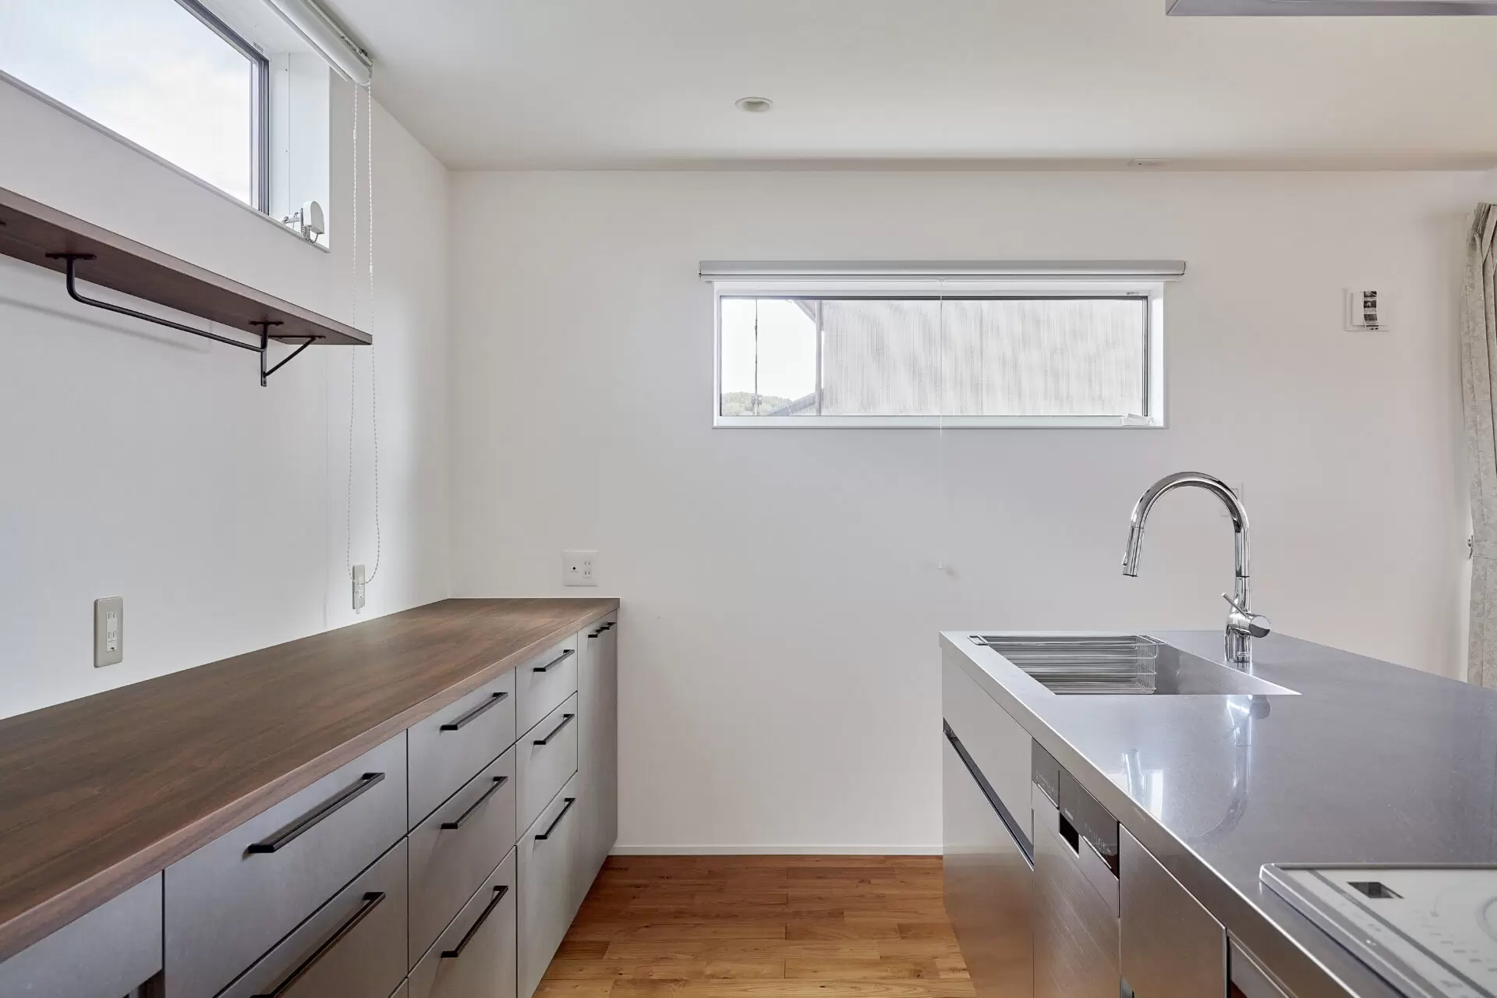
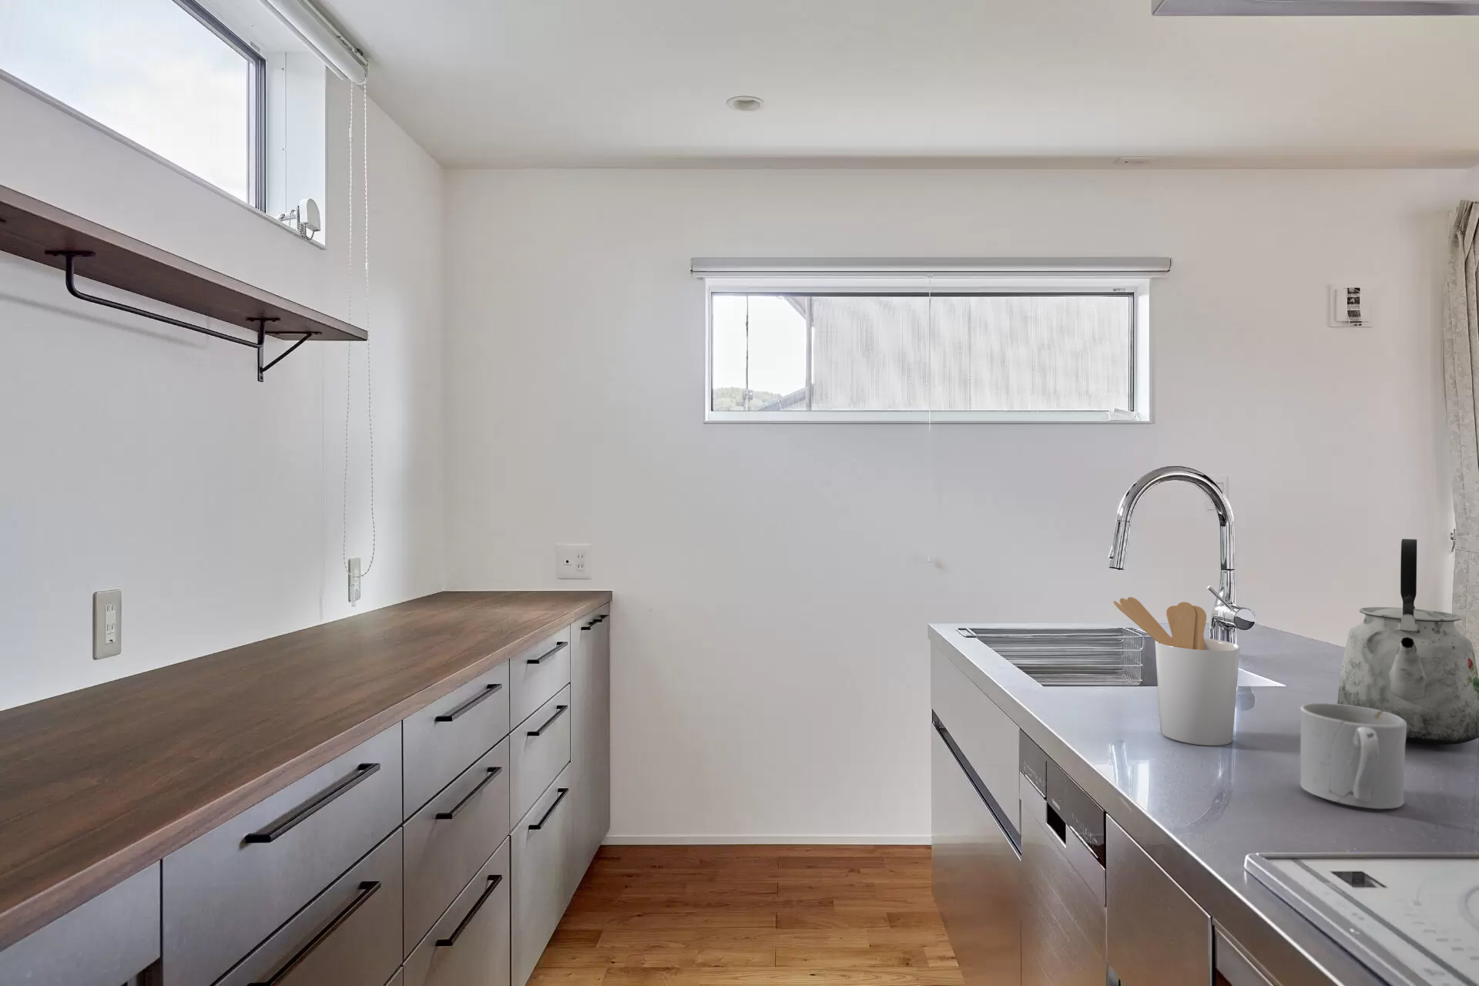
+ mug (1355, 758)
+ utensil holder (1174, 664)
+ kettle (1407, 640)
